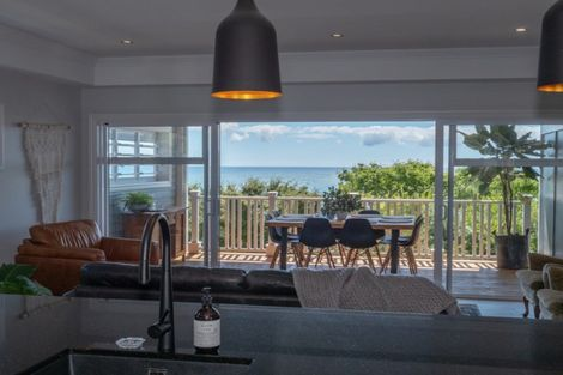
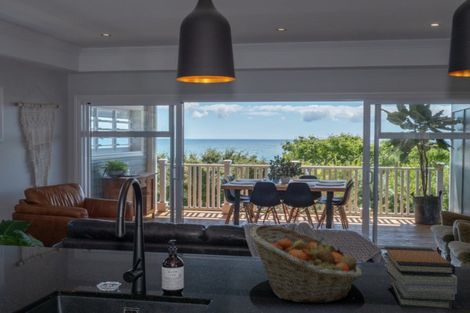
+ fruit basket (303, 259)
+ book stack (417, 275)
